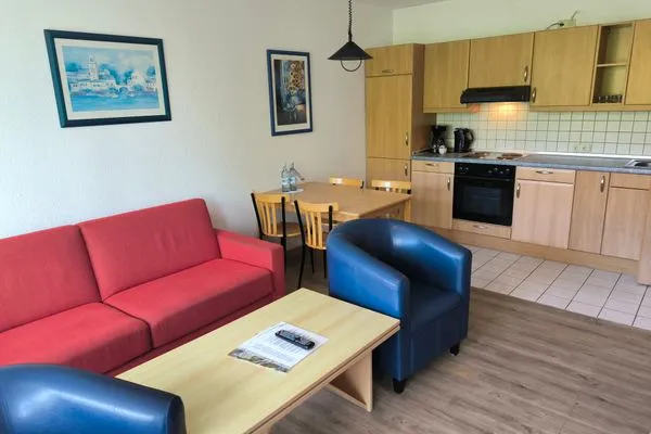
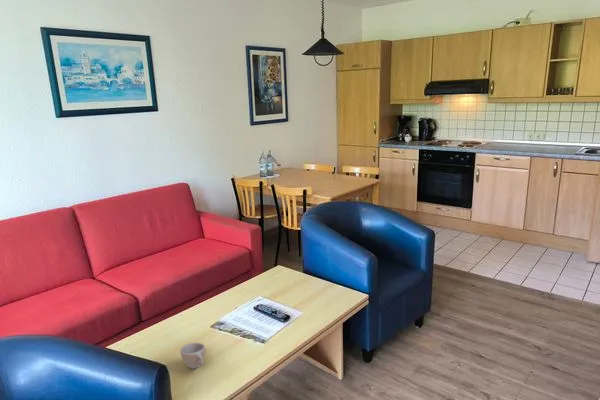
+ cup (195, 357)
